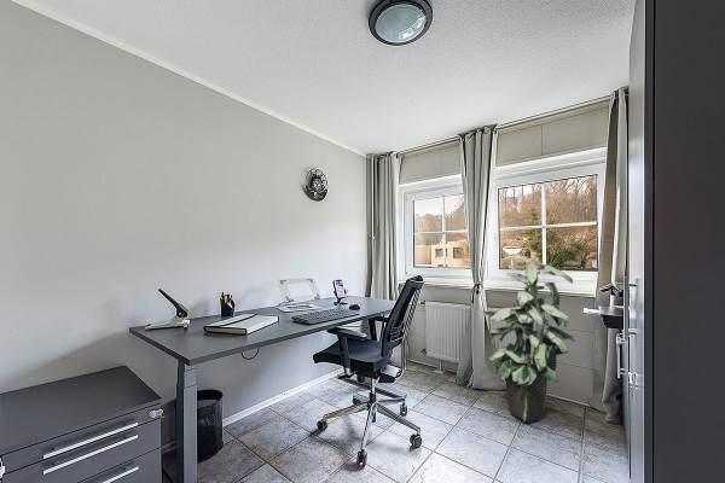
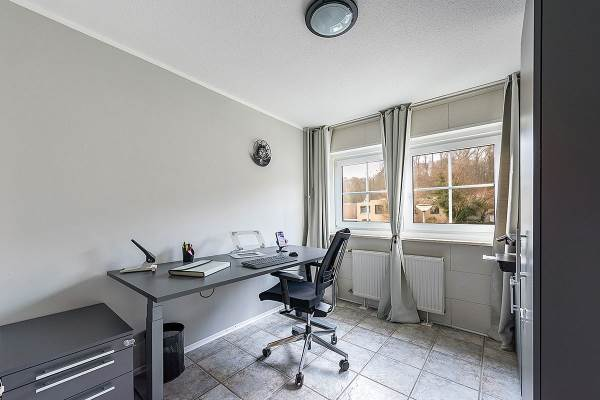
- indoor plant (524, 333)
